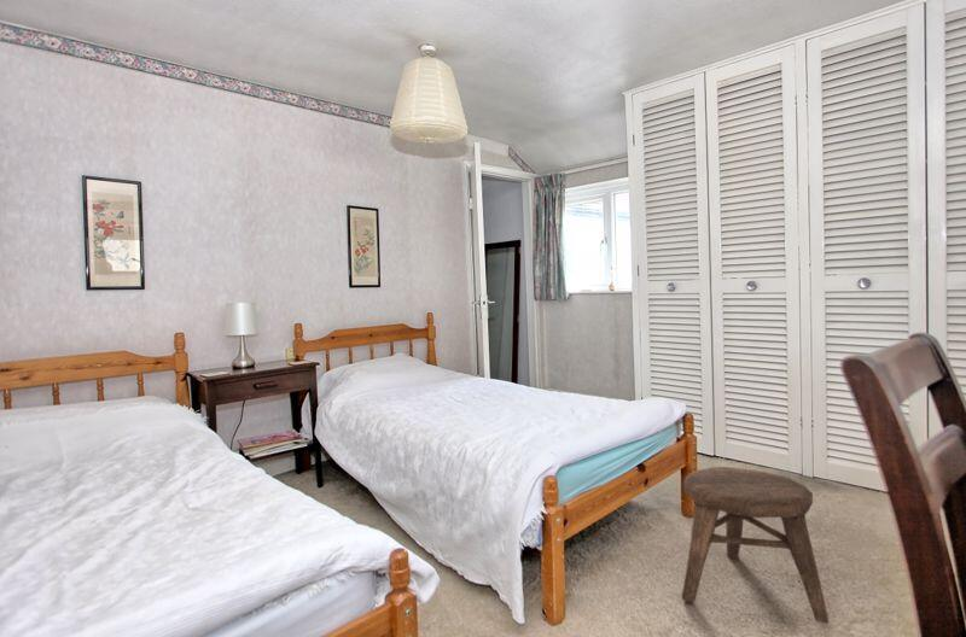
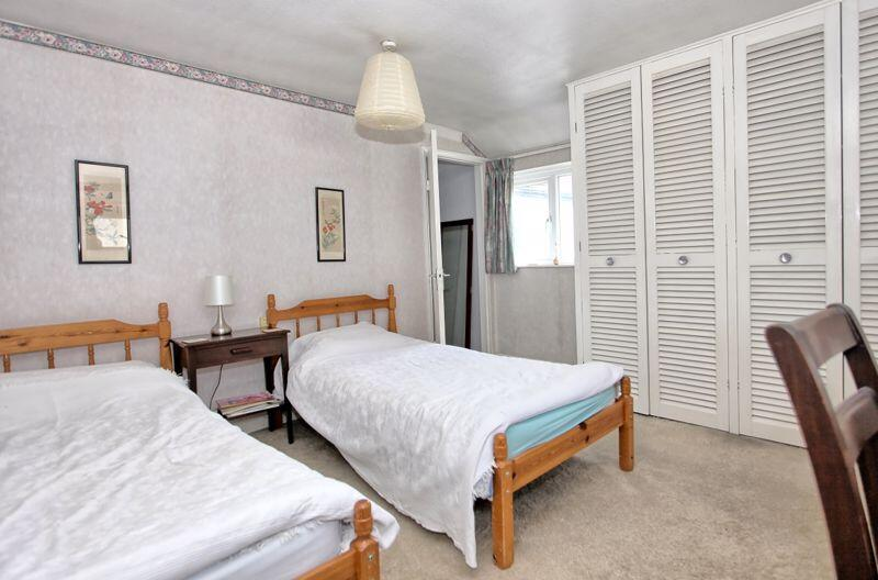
- stool (740, 537)
